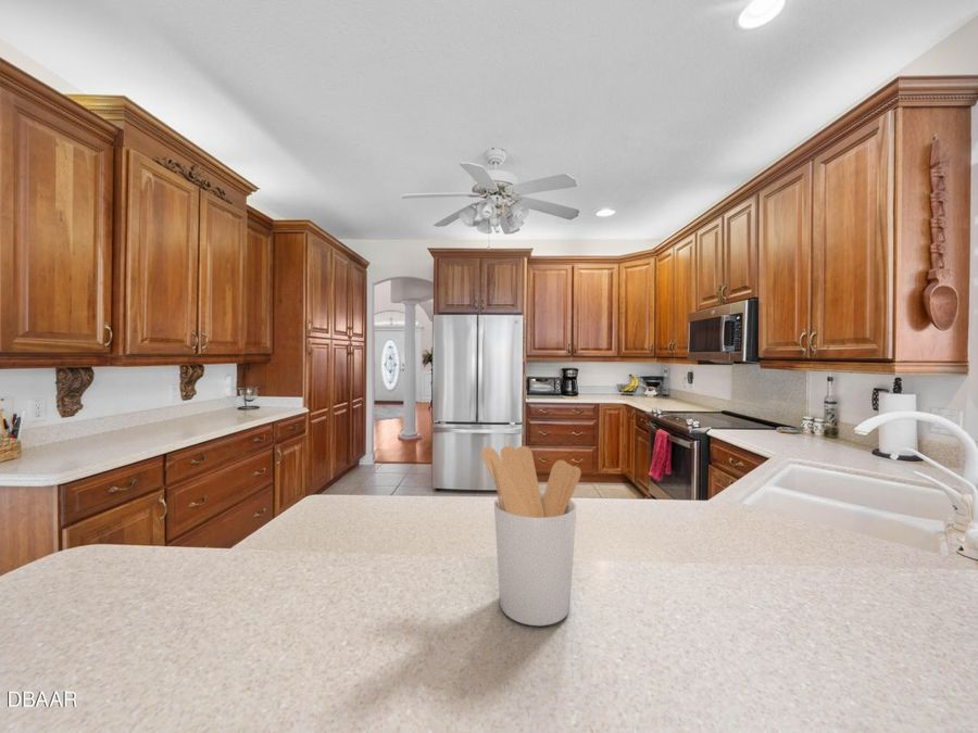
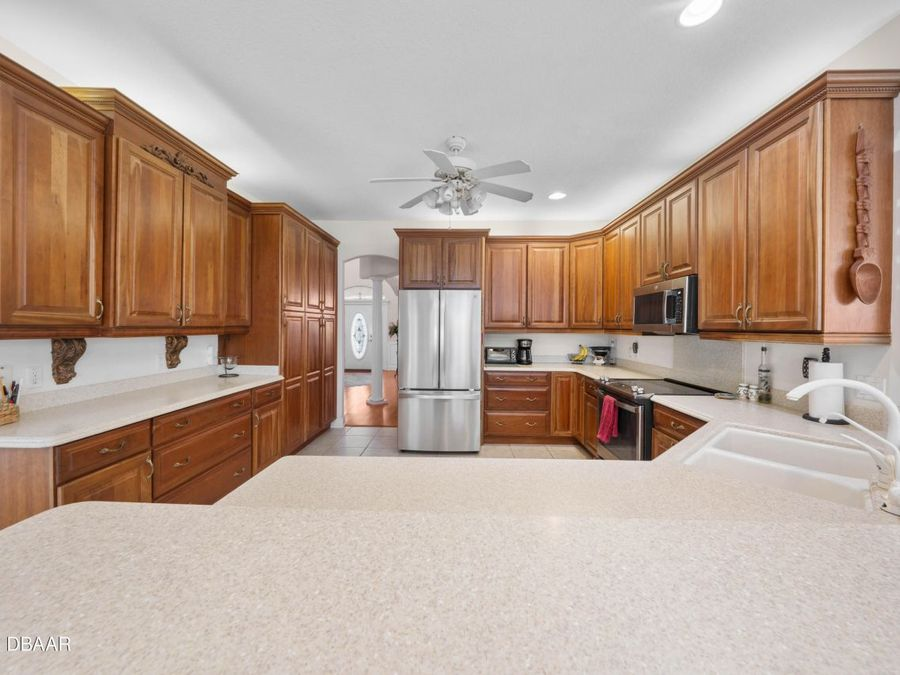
- utensil holder (524, 521)
